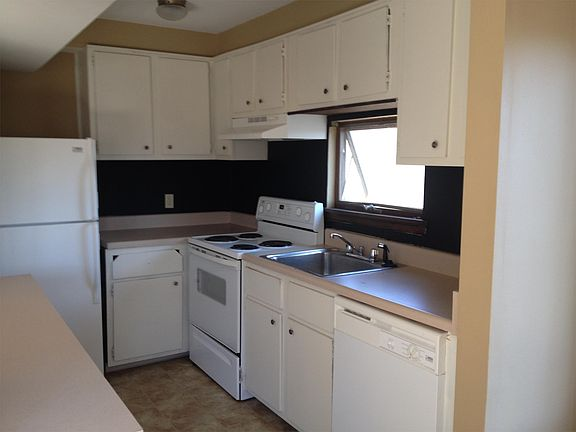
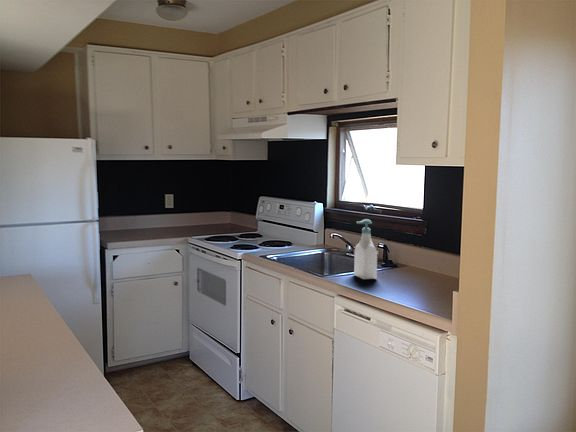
+ soap bottle (364, 248)
